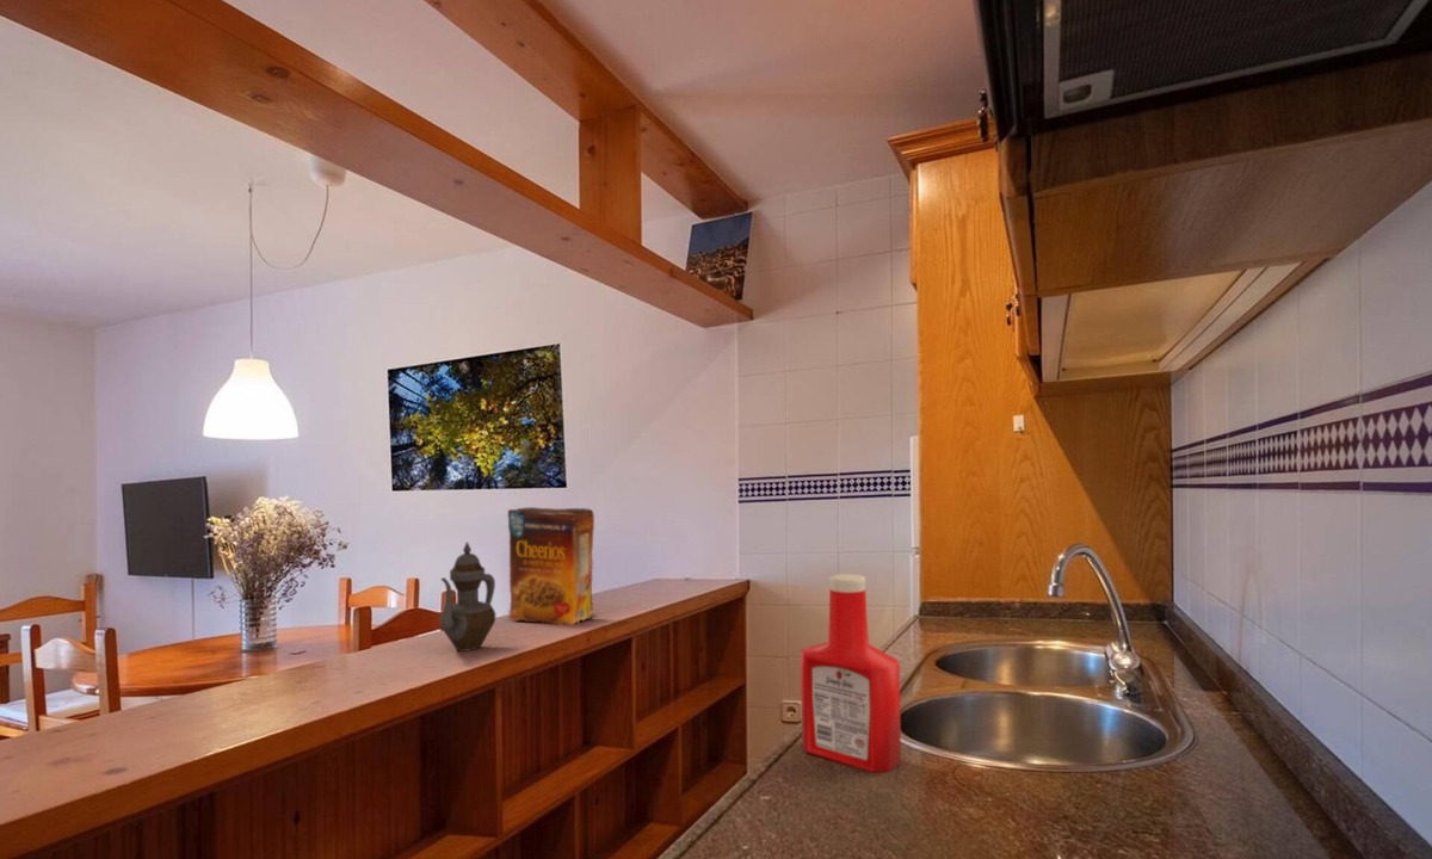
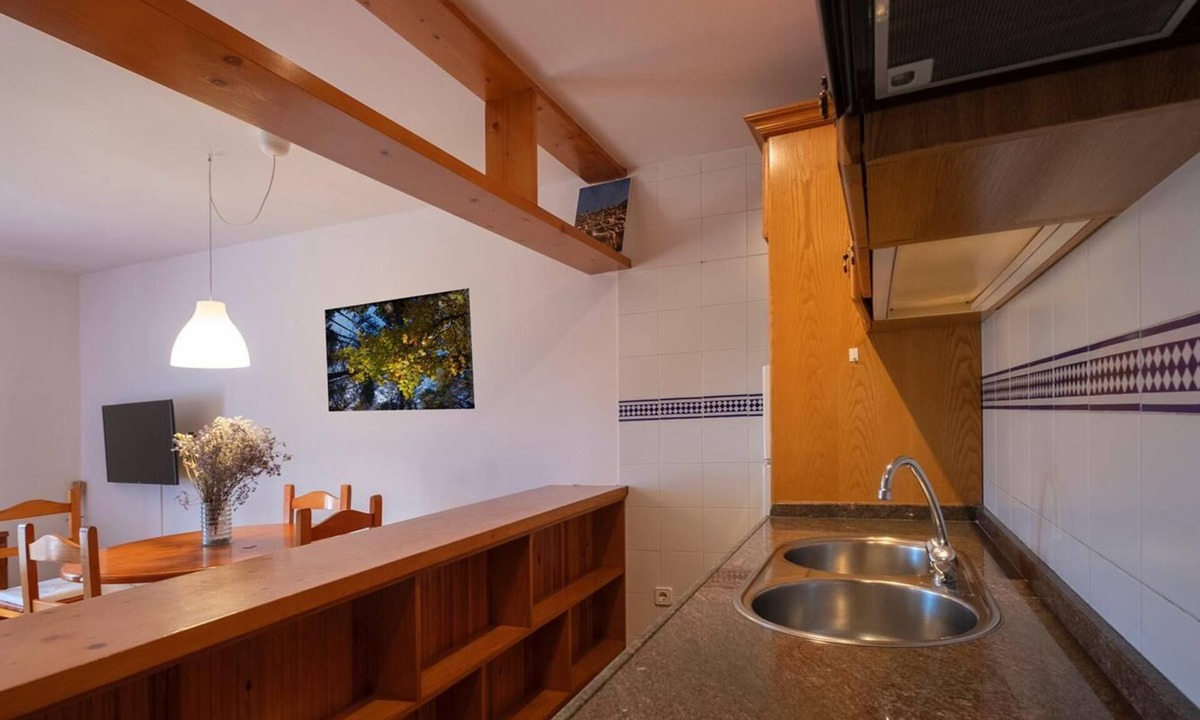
- teapot (468, 594)
- cereal box (554, 562)
- soap bottle (848, 666)
